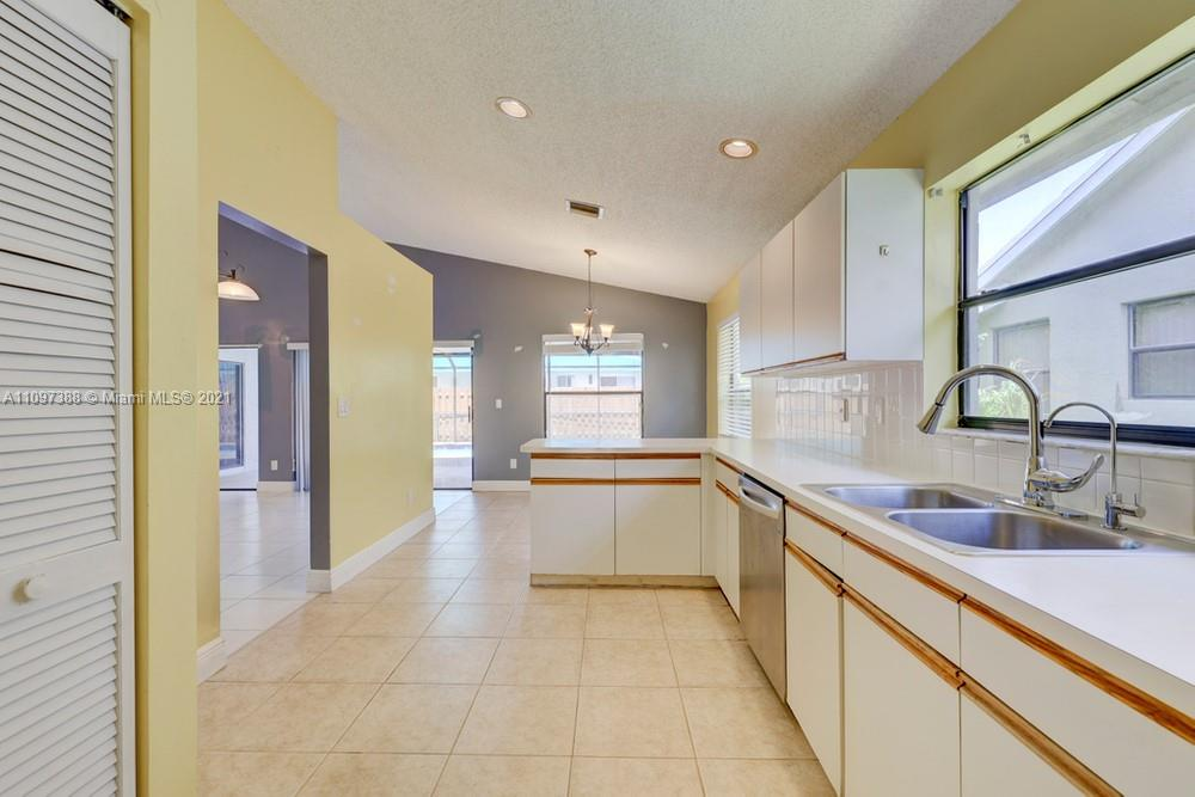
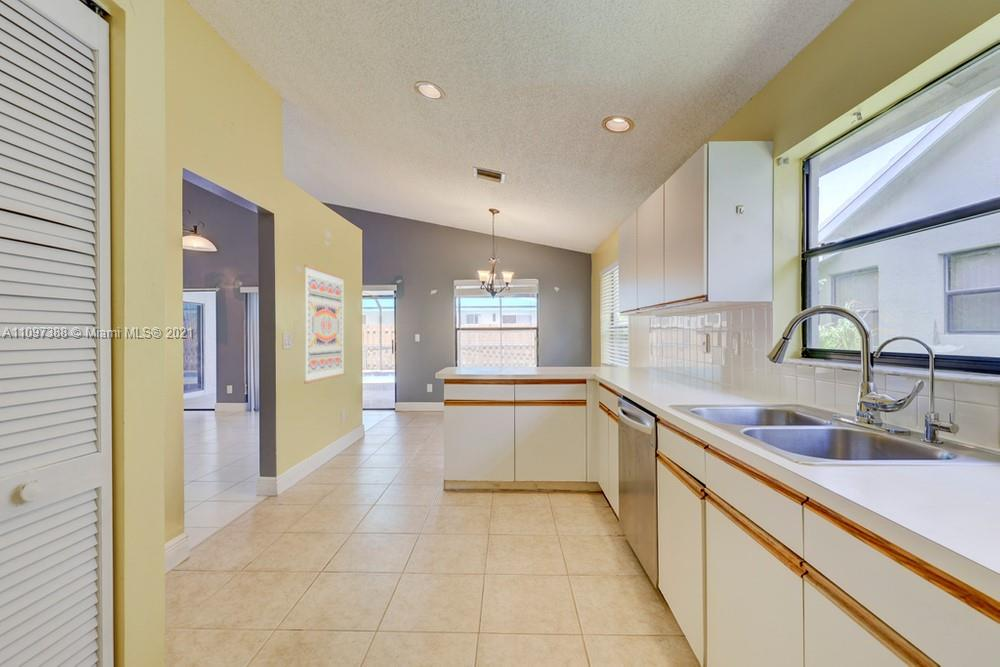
+ wall art (326, 325)
